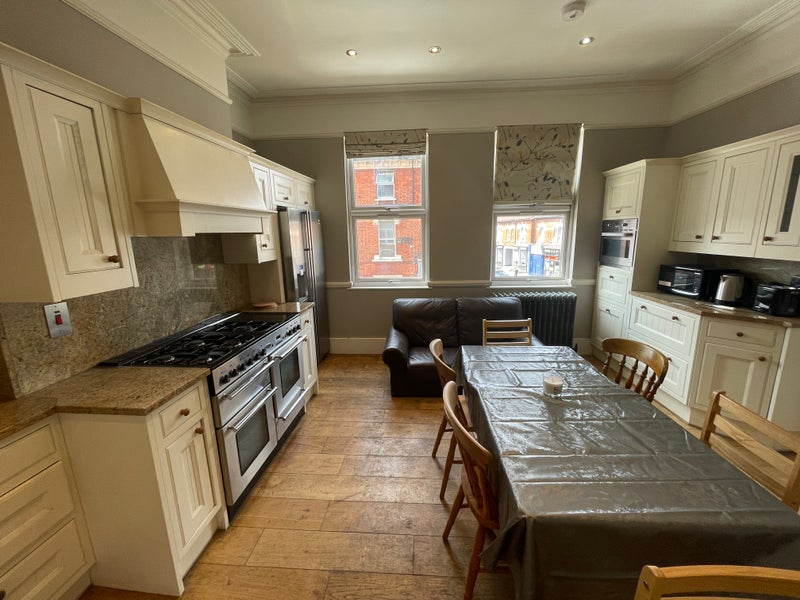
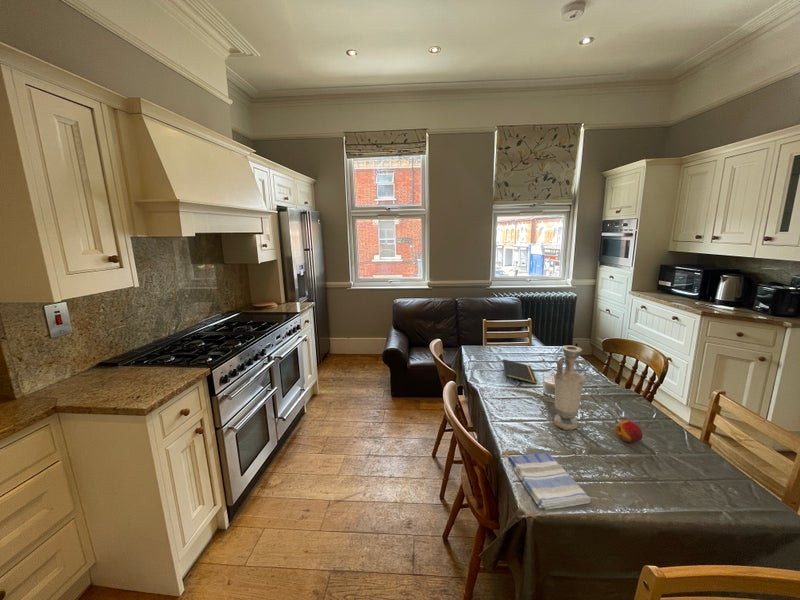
+ fruit (628, 431)
+ vase (568, 387)
+ dish towel (545, 477)
+ notepad (518, 370)
